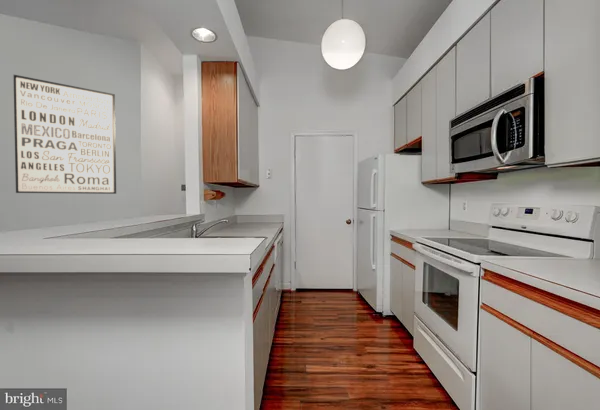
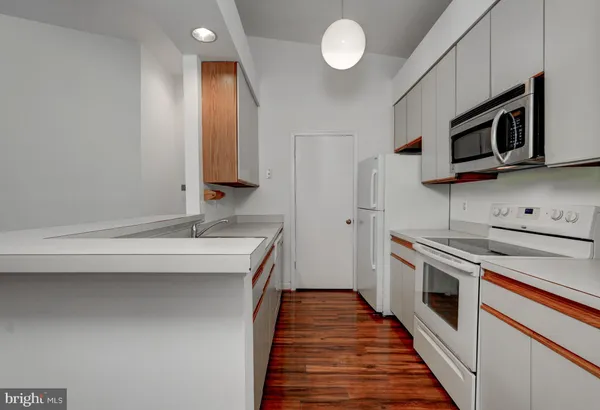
- wall art (69, 139)
